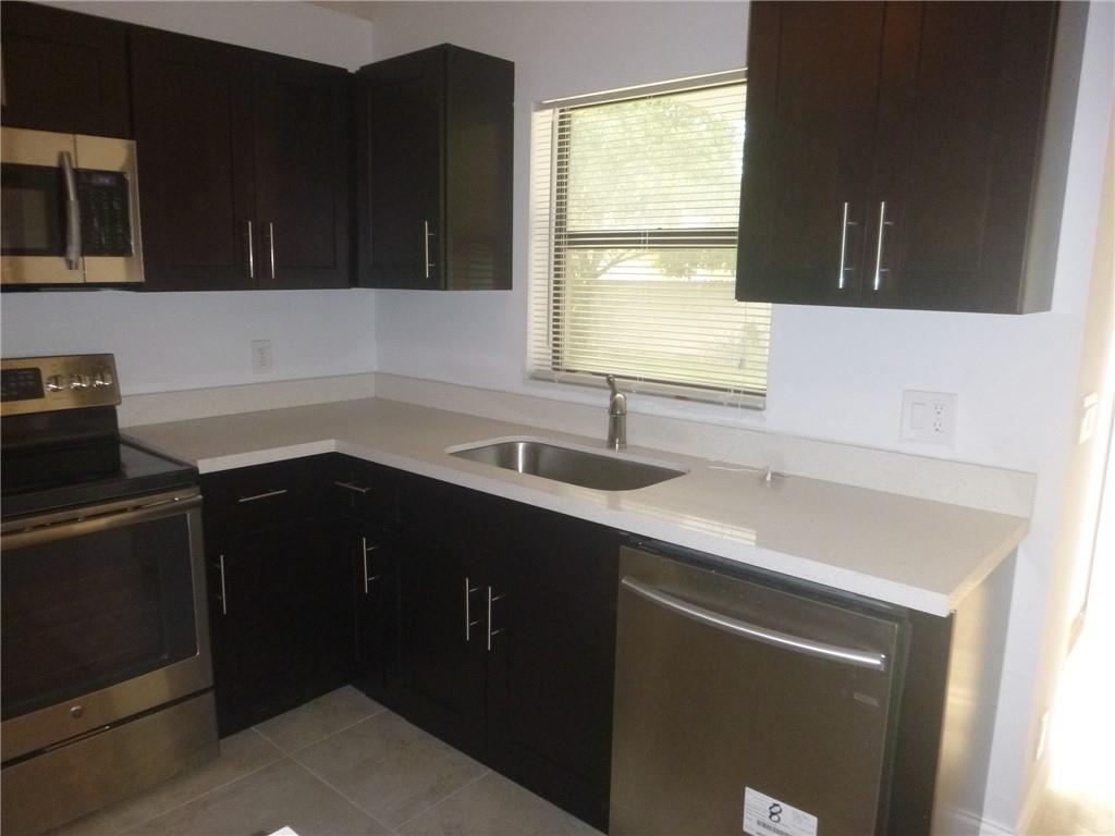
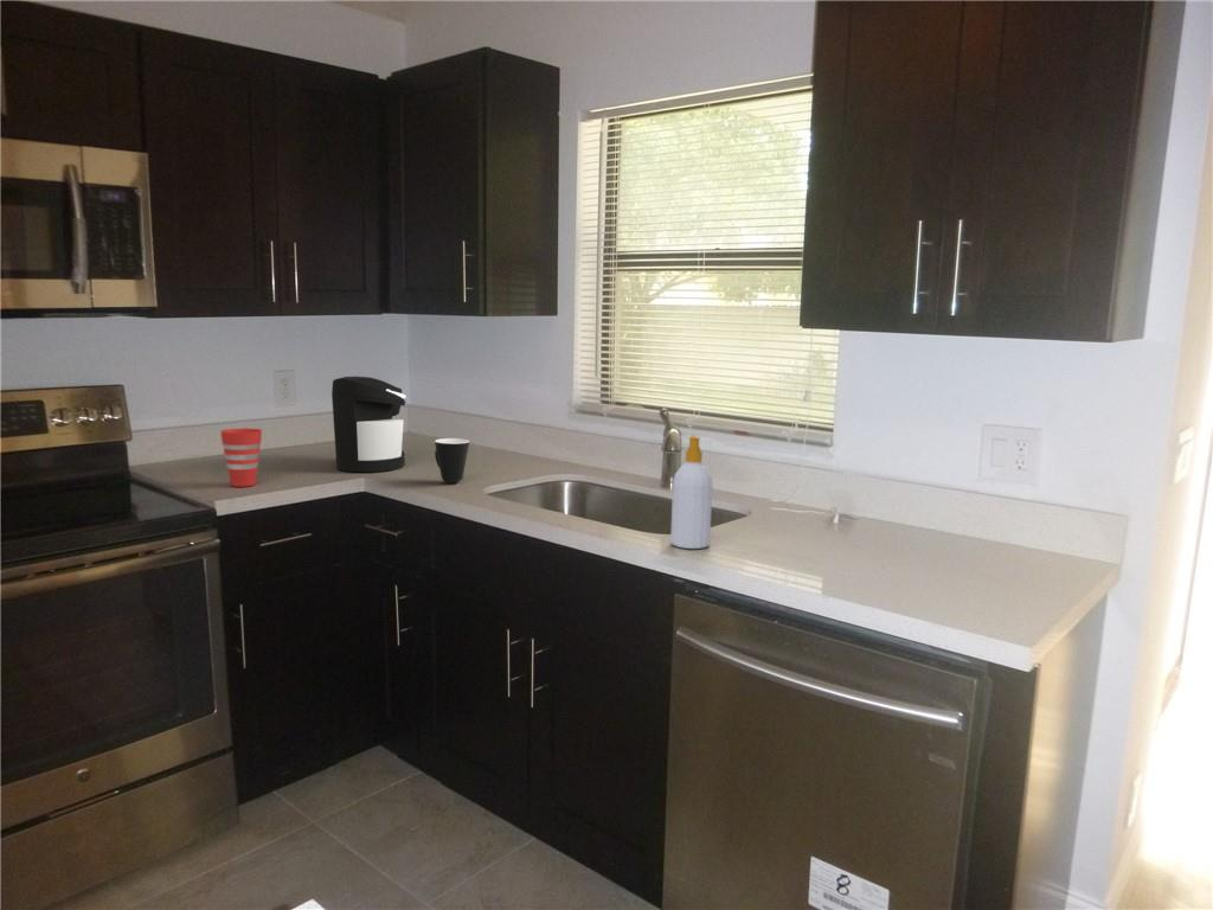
+ cup (242, 457)
+ coffee maker (372, 421)
+ soap bottle (692, 491)
+ mug (449, 461)
